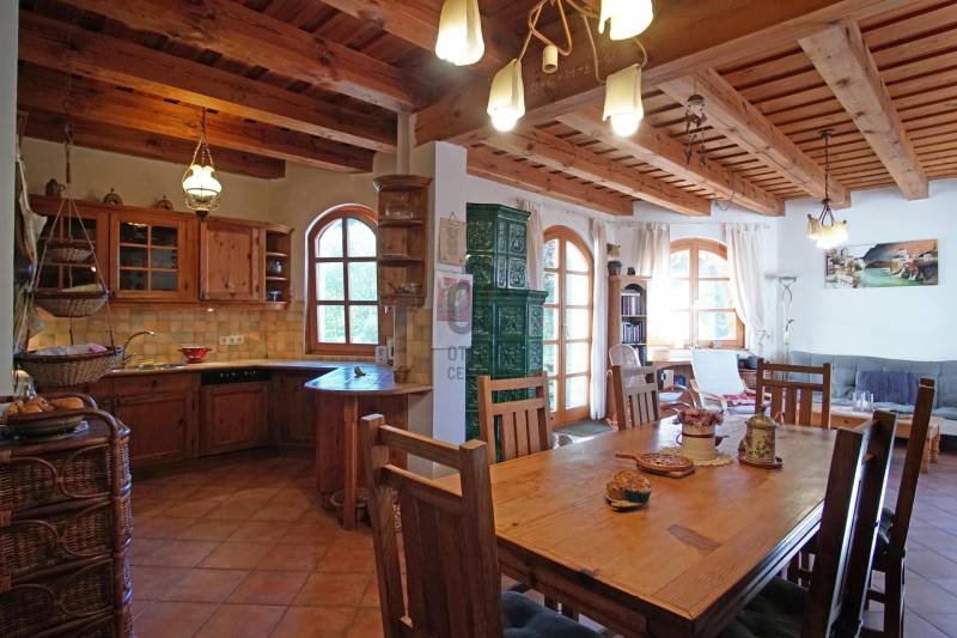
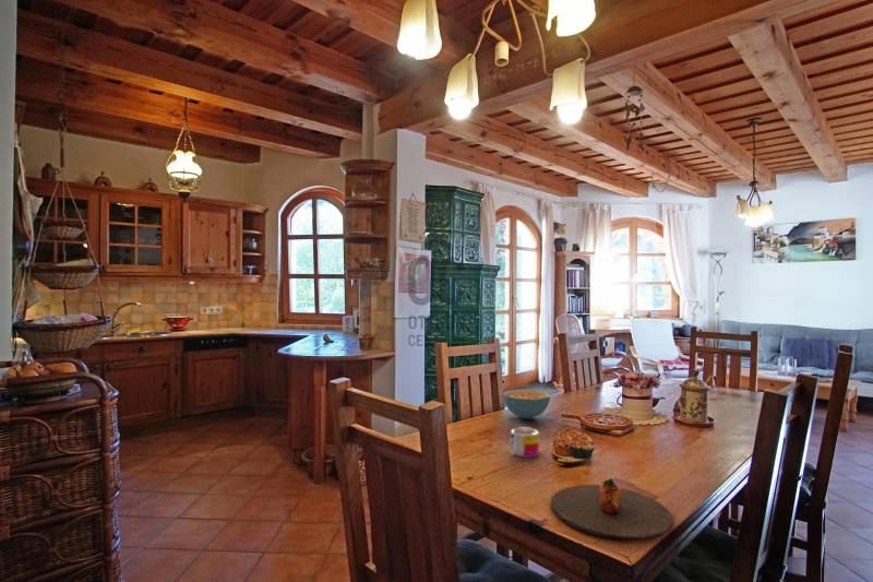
+ cereal bowl (526, 405)
+ mug (522, 442)
+ plate (609, 495)
